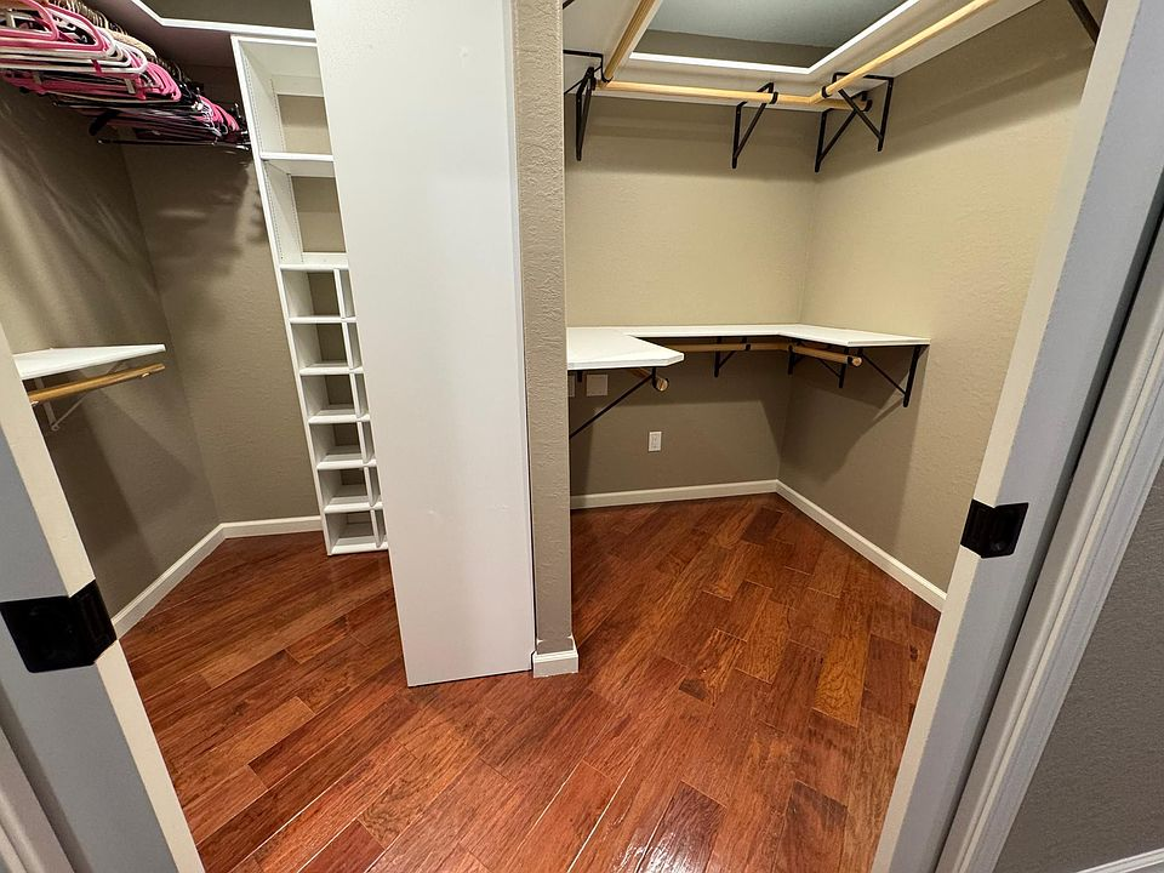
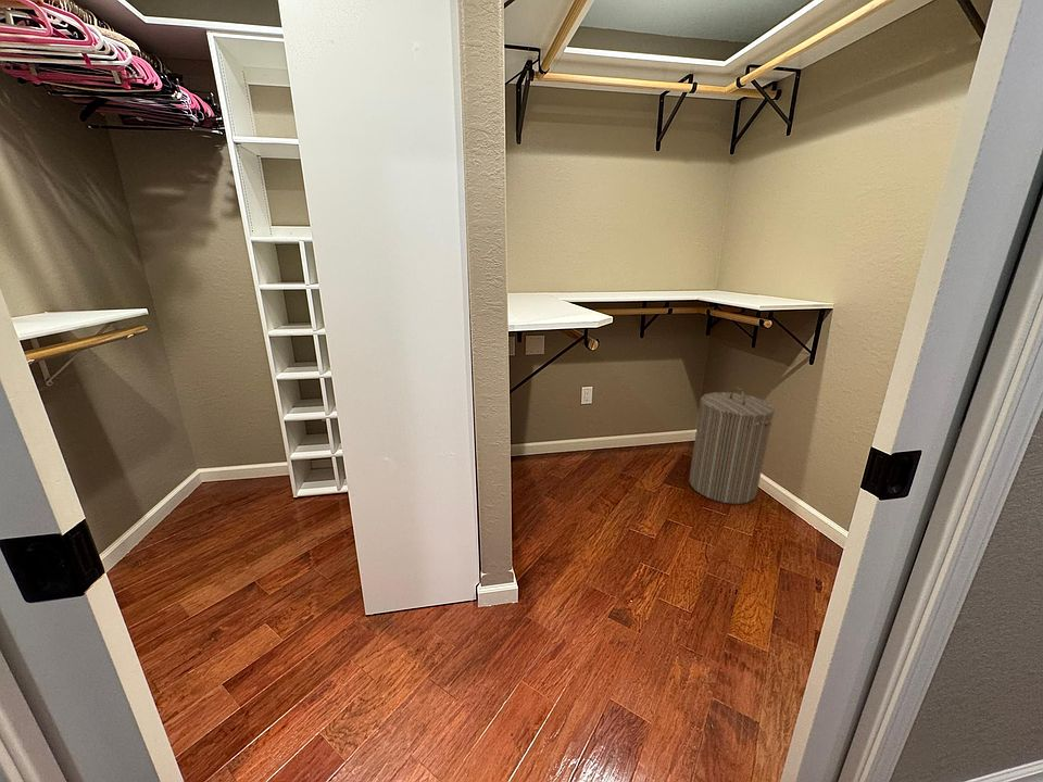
+ laundry hamper (730, 439)
